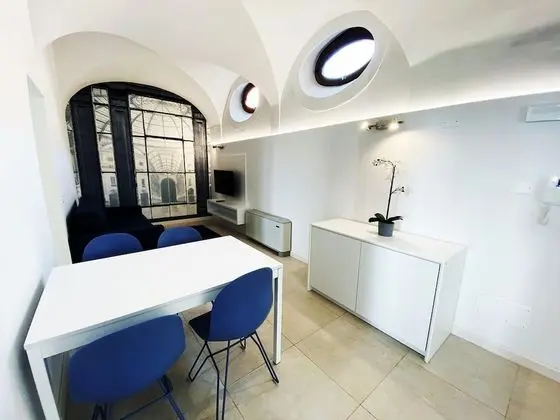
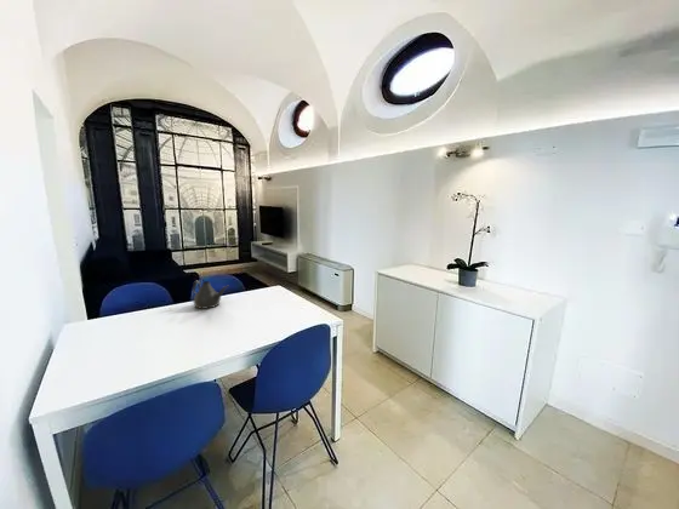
+ teapot (210, 293)
